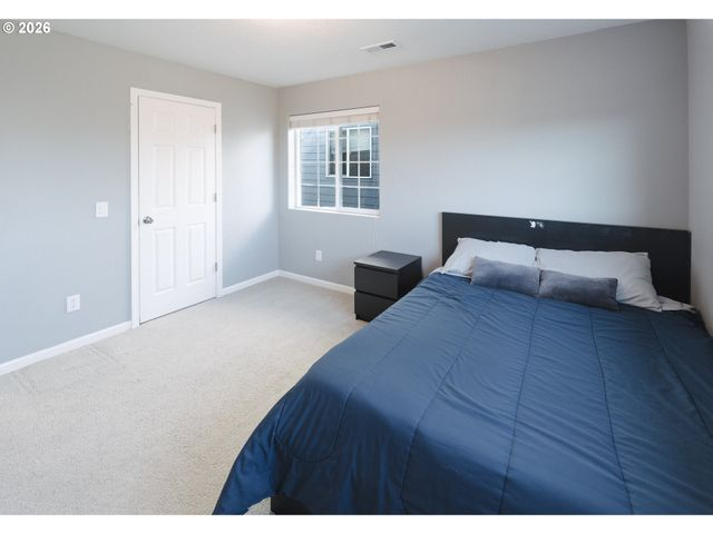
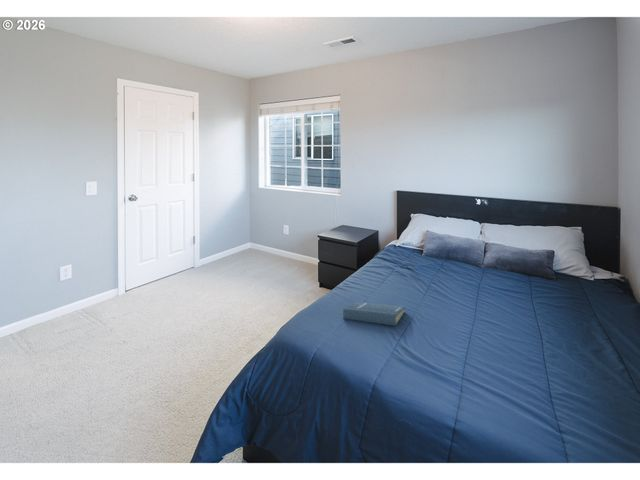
+ hardback book (374, 313)
